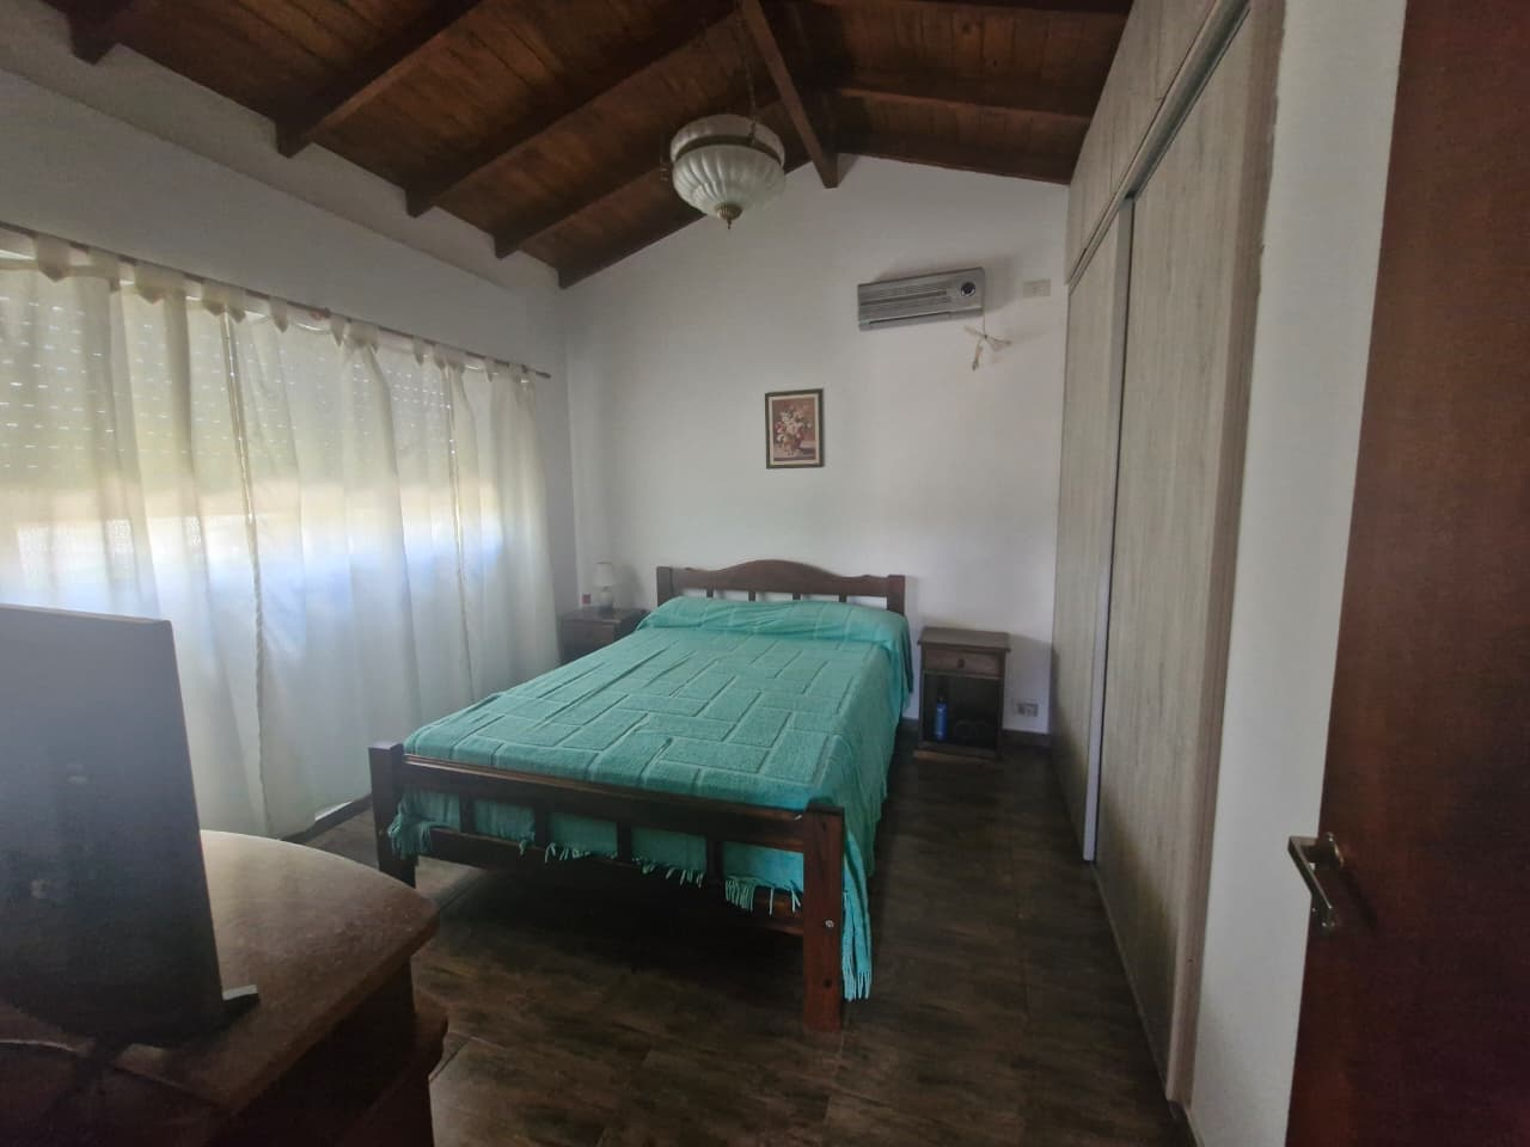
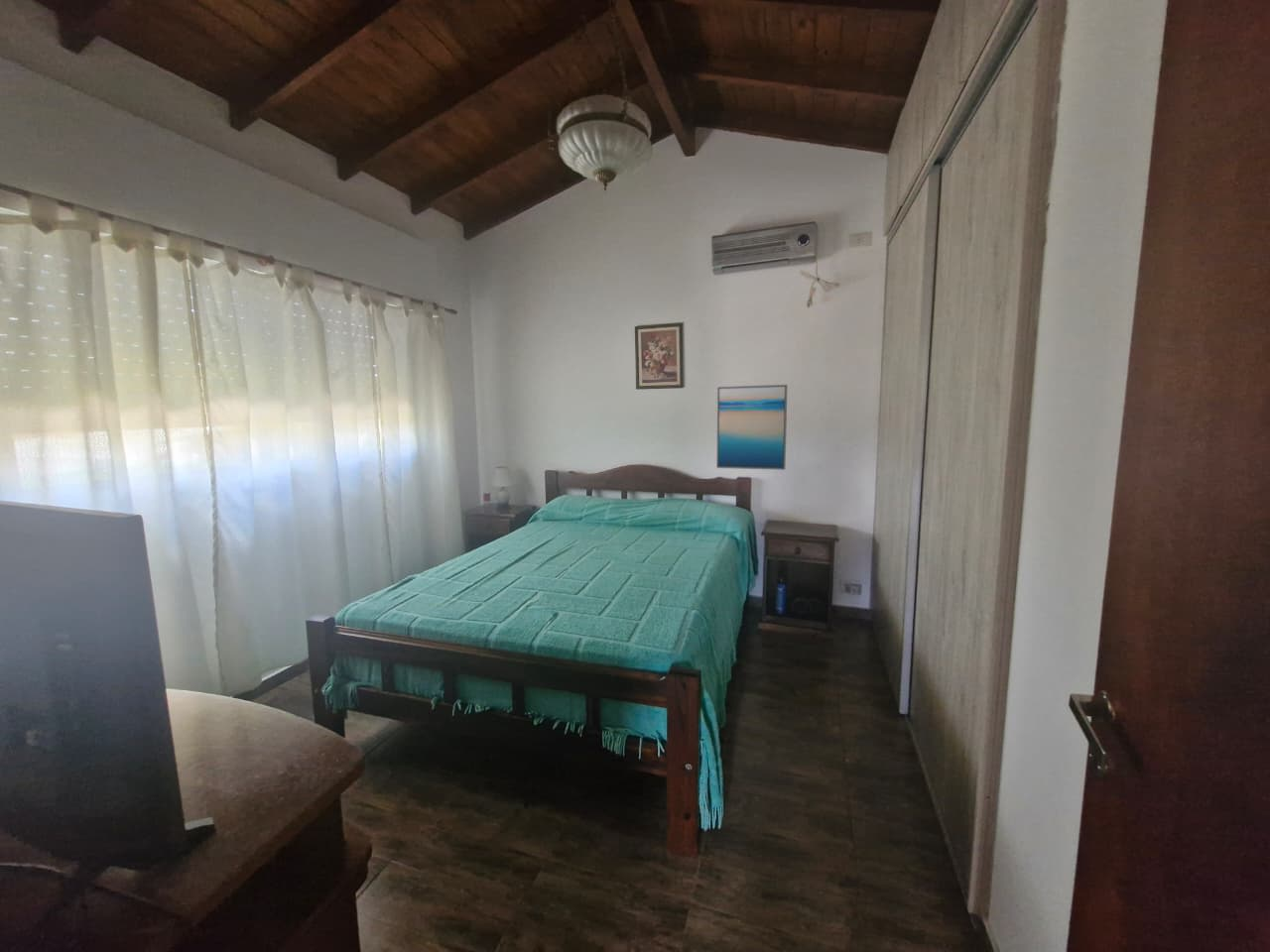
+ wall art (750, 427)
